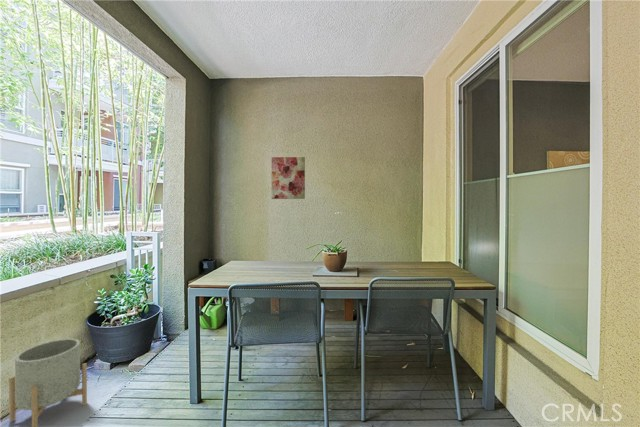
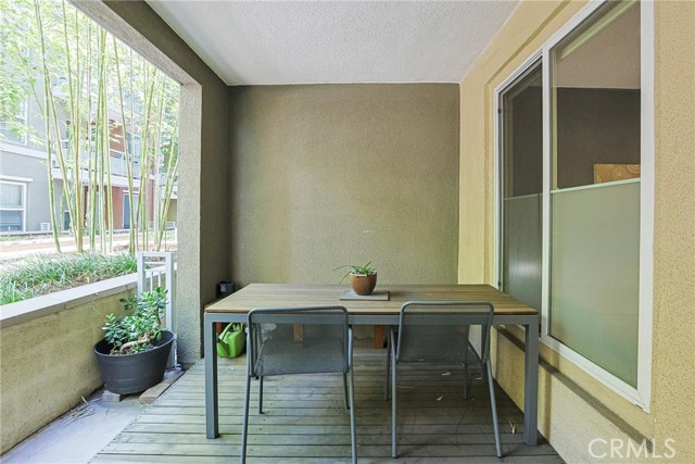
- planter (49, 380)
- wall art (288, 178)
